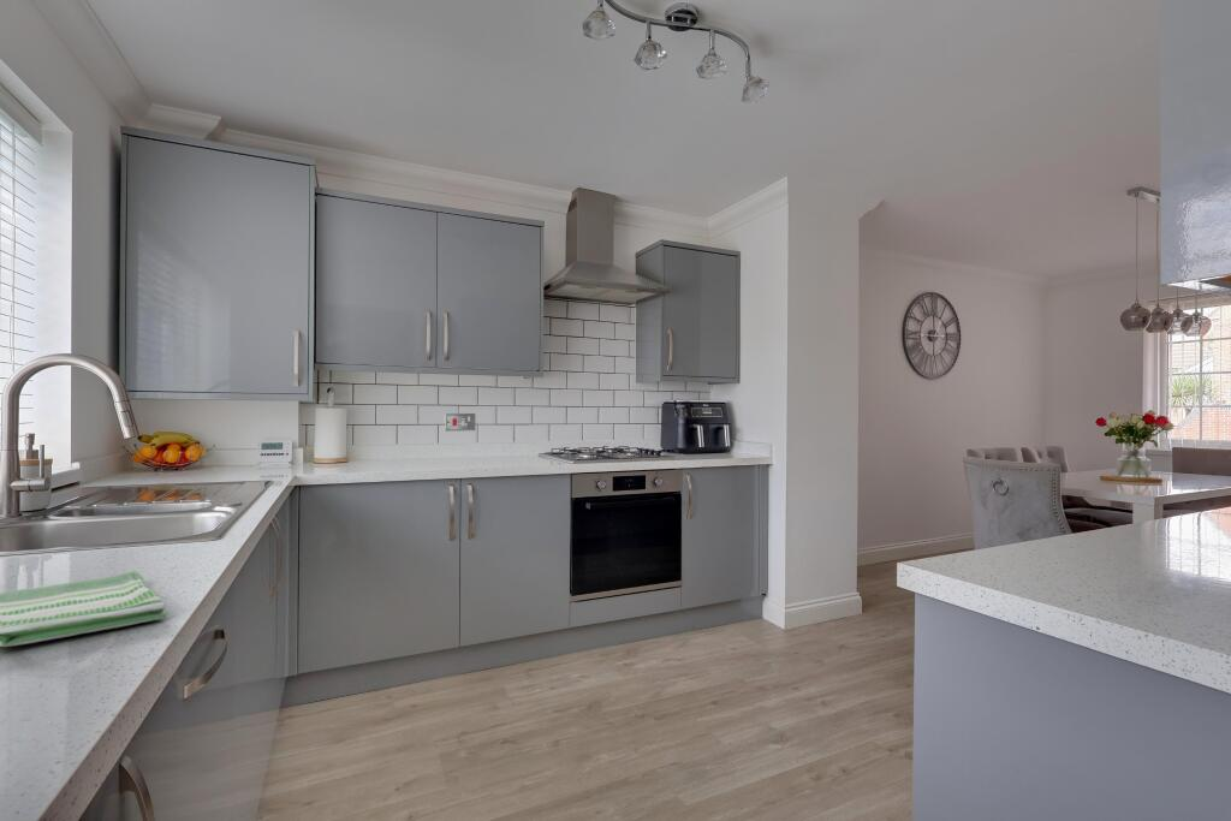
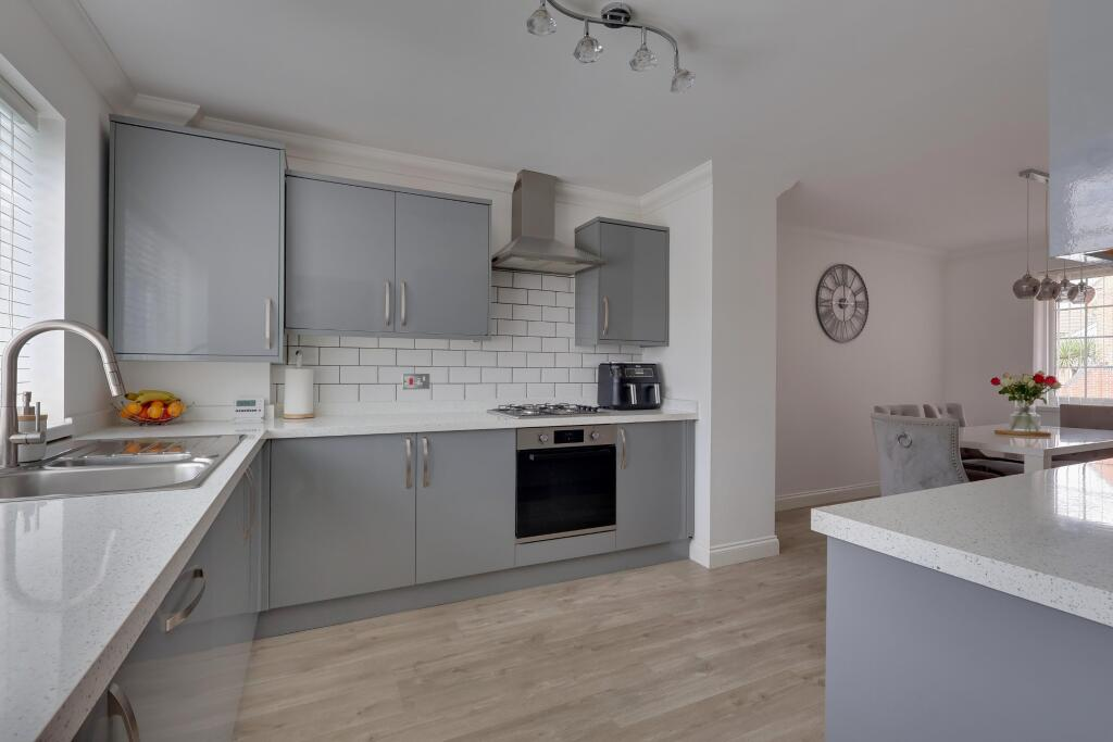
- dish towel (73, 603)
